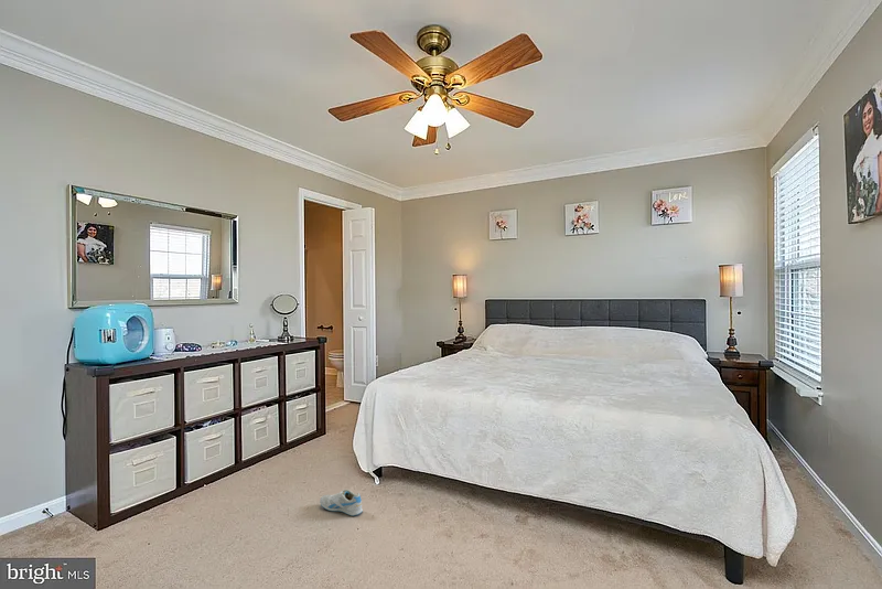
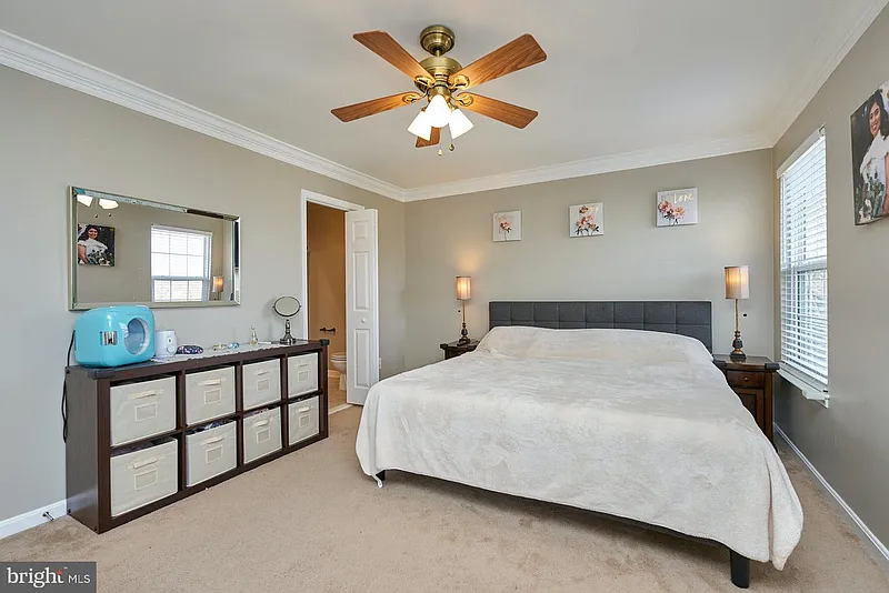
- sneaker (341, 500)
